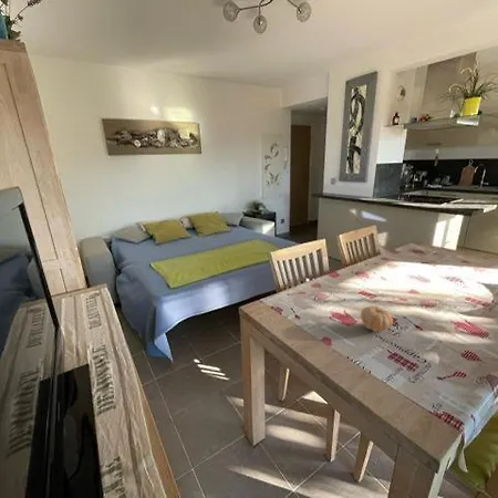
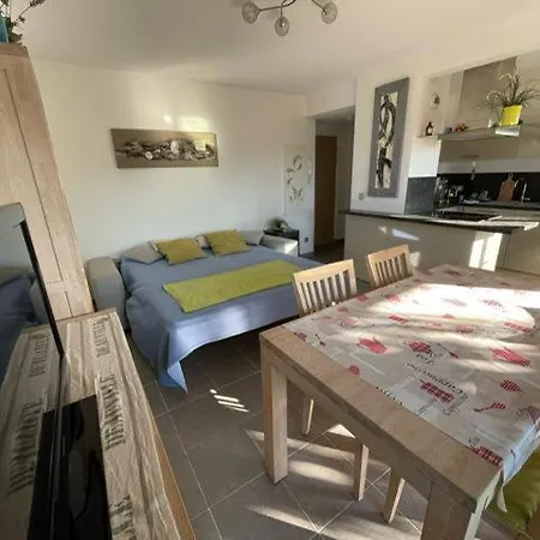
- fruit (375, 319)
